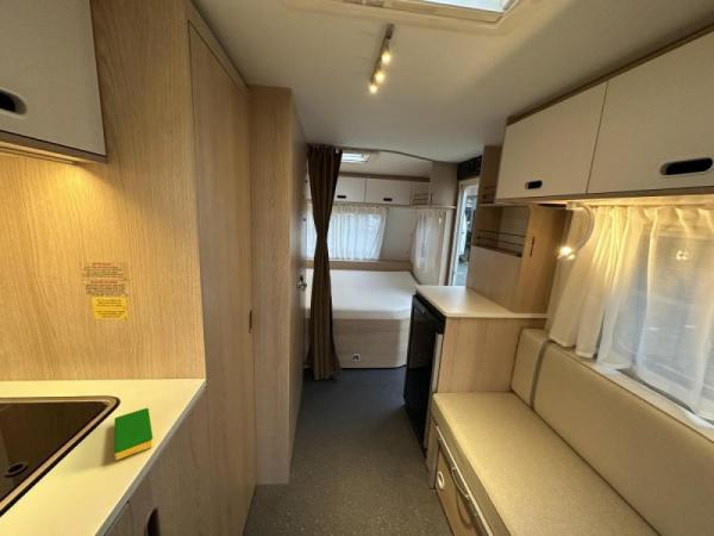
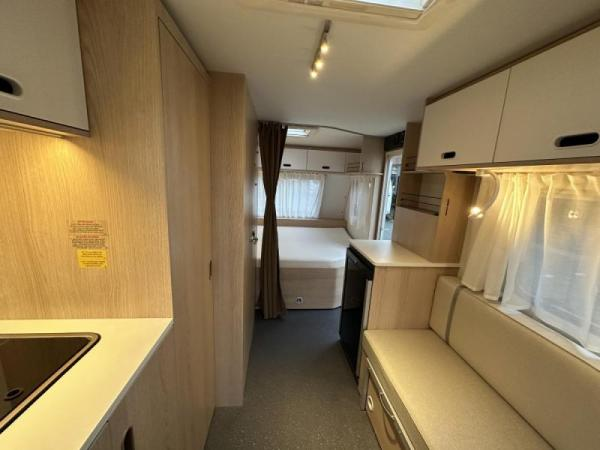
- dish sponge (133, 431)
